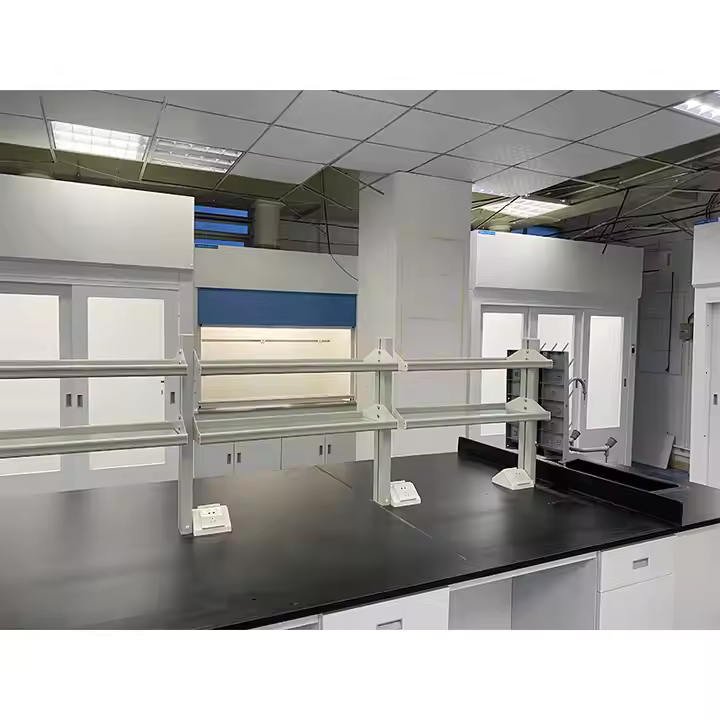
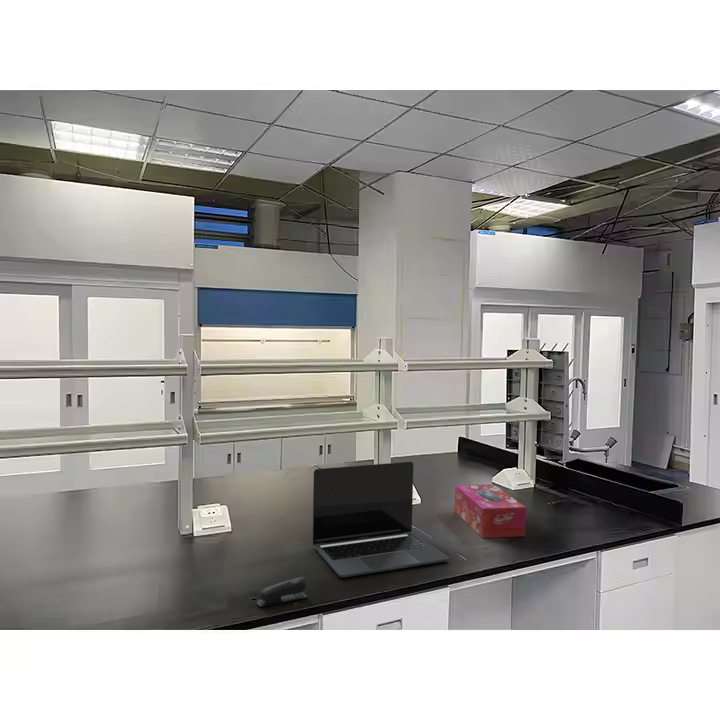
+ stapler (282, 590)
+ laptop (380, 514)
+ tissue box (487, 509)
